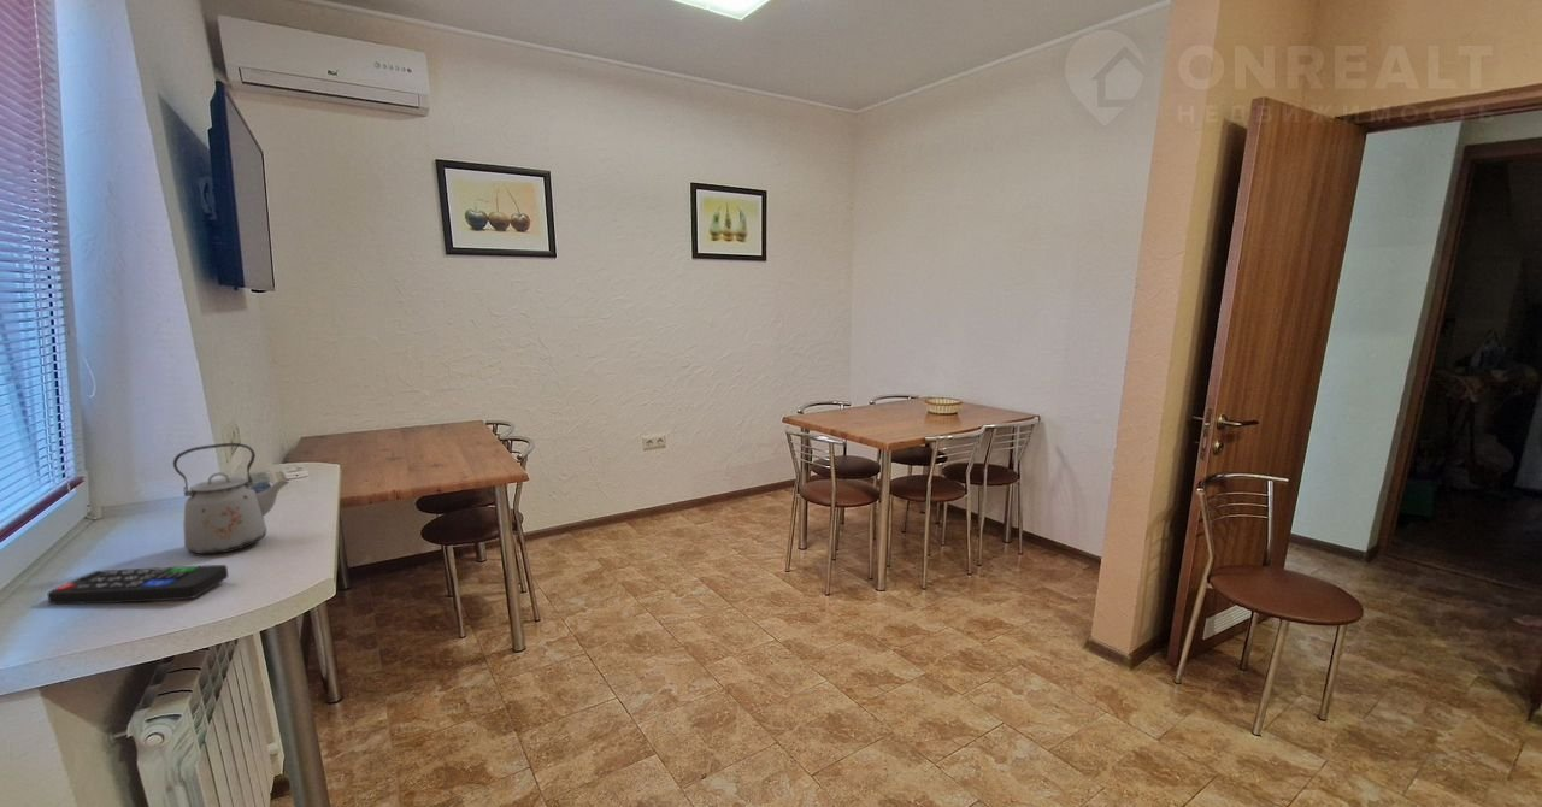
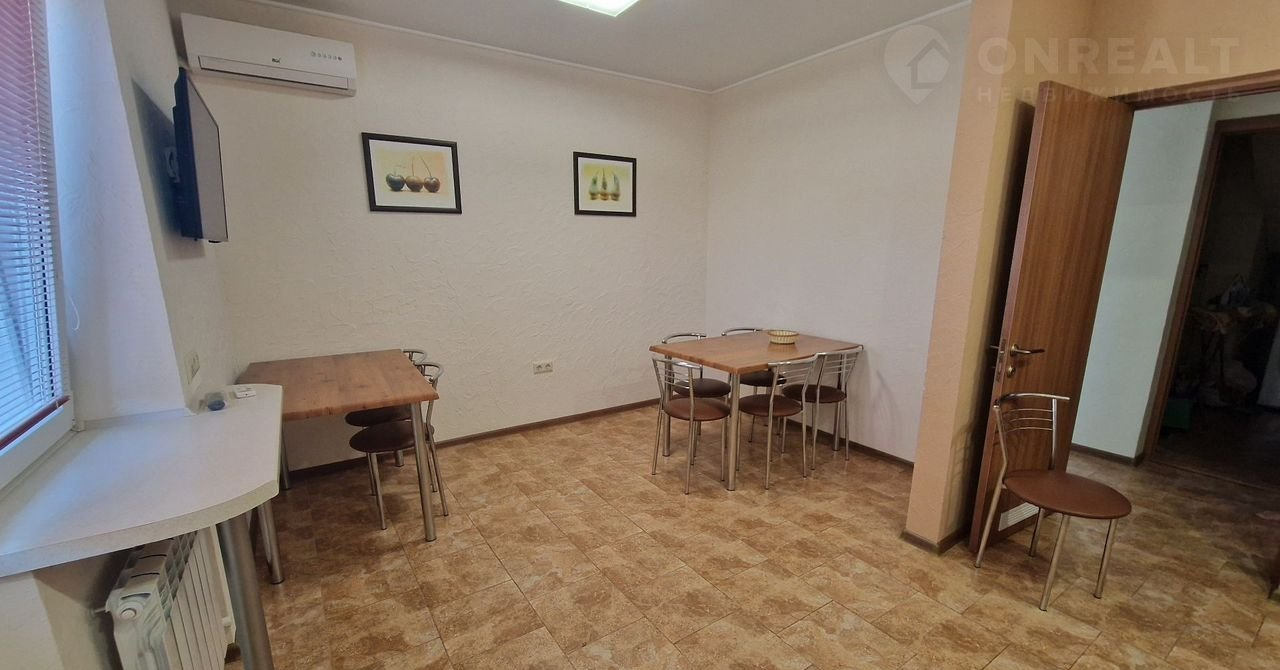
- kettle (236, 493)
- remote control (142, 583)
